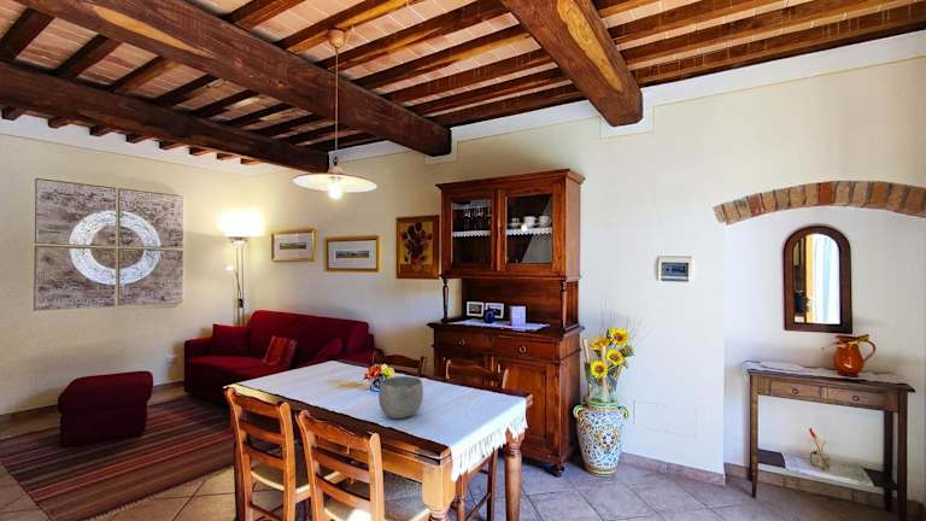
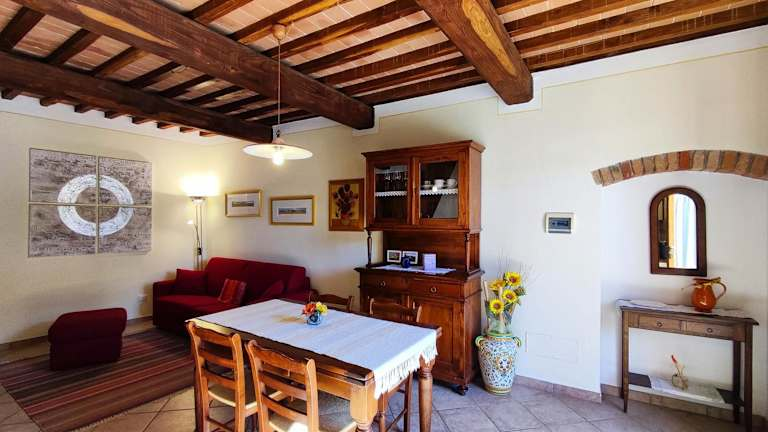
- bowl (400, 398)
